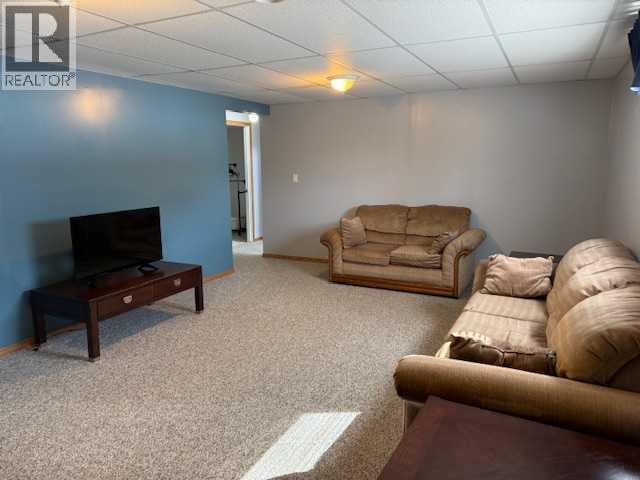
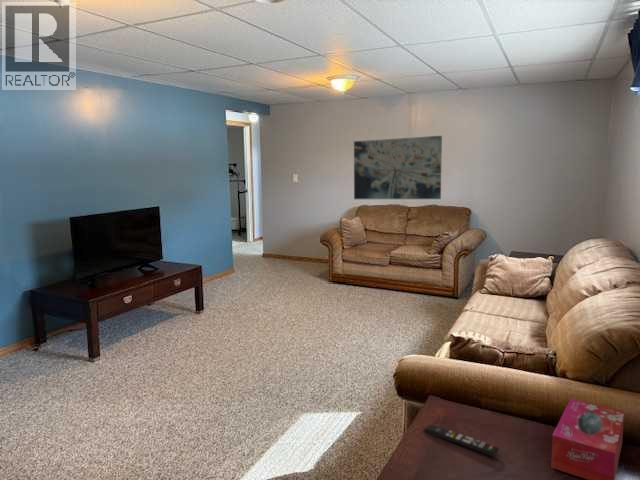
+ wall art (395, 169)
+ remote control (459, 439)
+ tissue box (589, 438)
